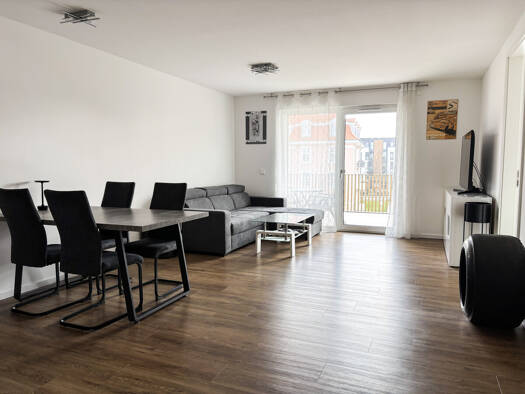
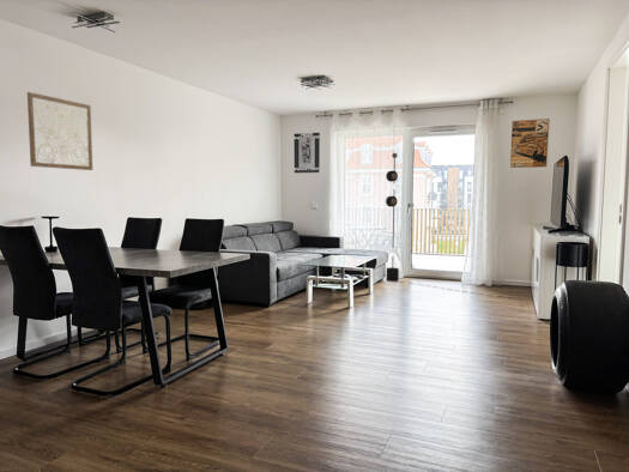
+ floor lamp (397, 201)
+ wall art (60, 134)
